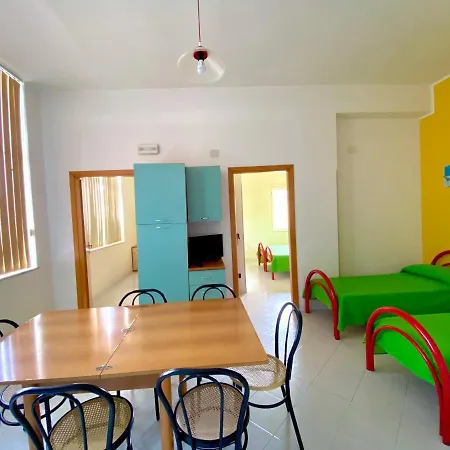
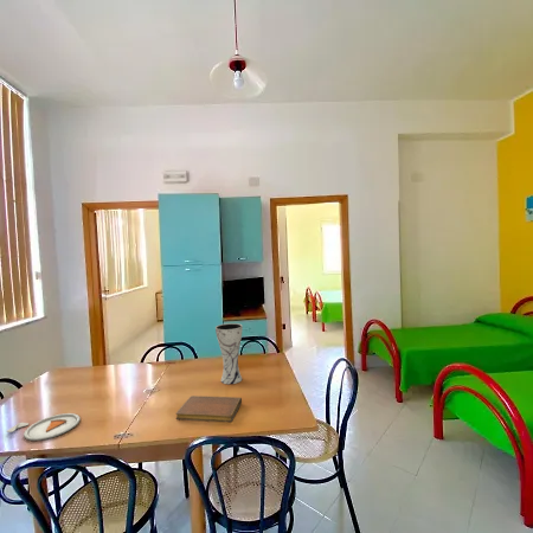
+ notebook (210, 407)
+ dinner plate (44, 425)
+ vase (230, 353)
